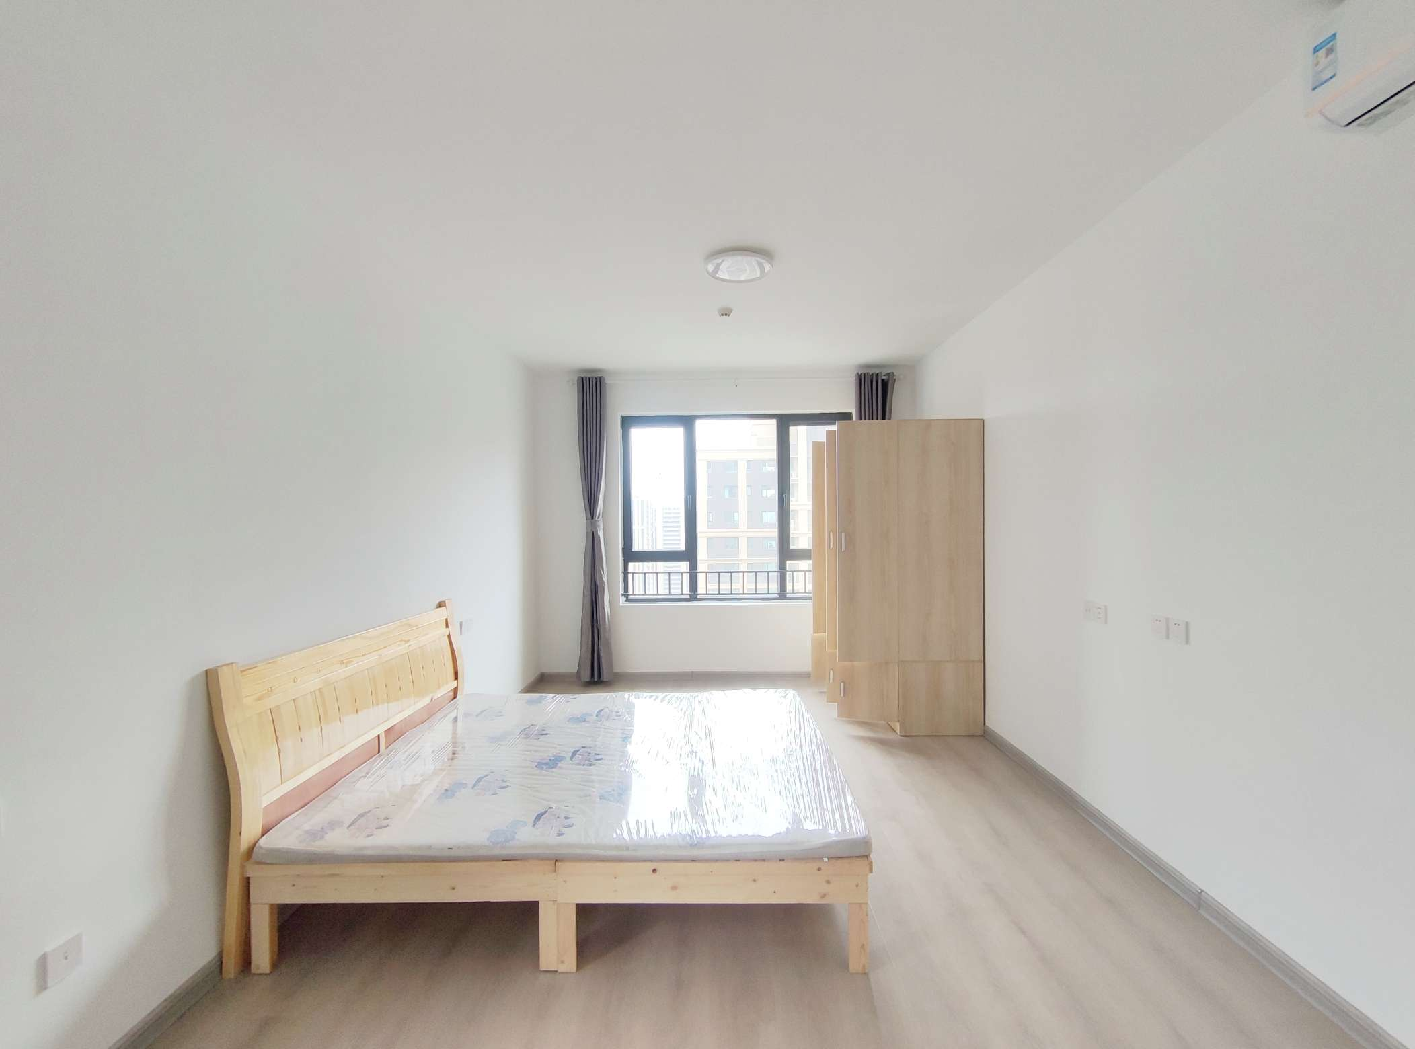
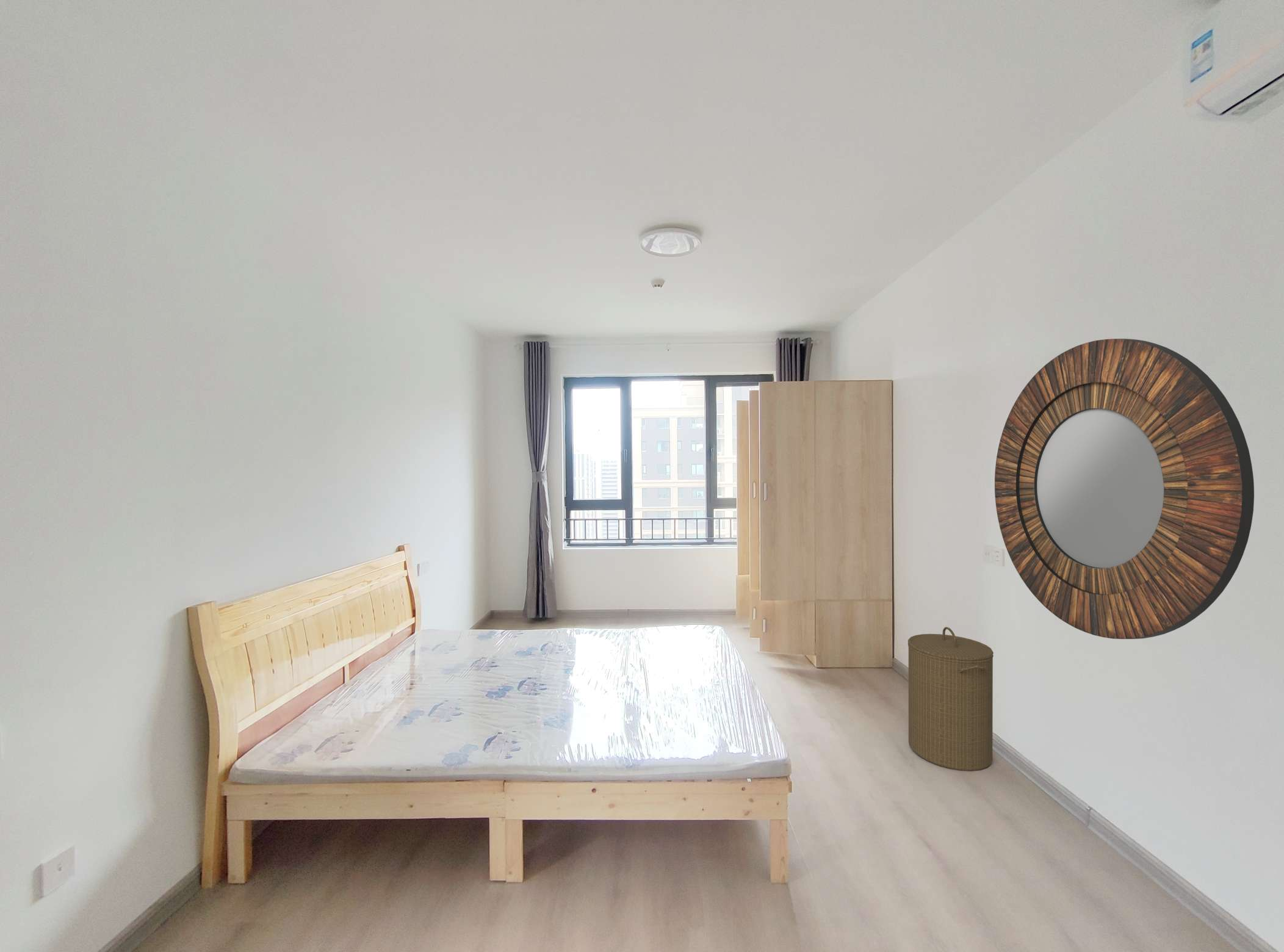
+ laundry hamper (949, 690)
+ home mirror (1090, 488)
